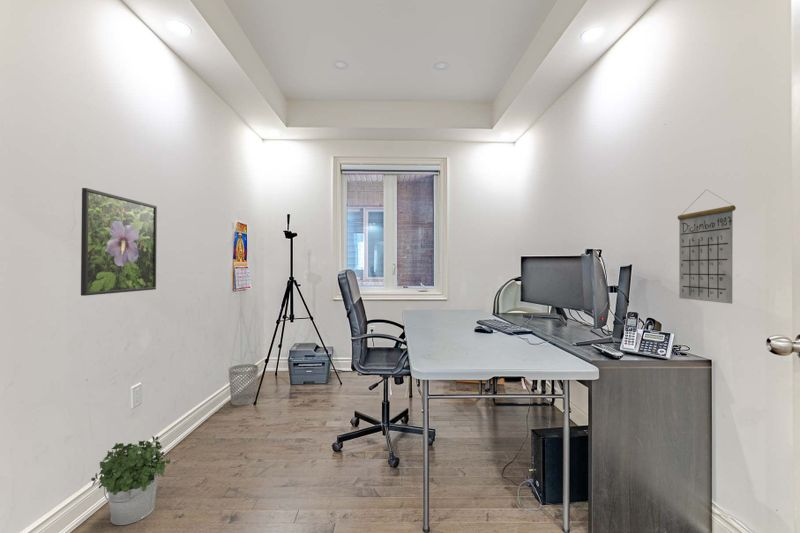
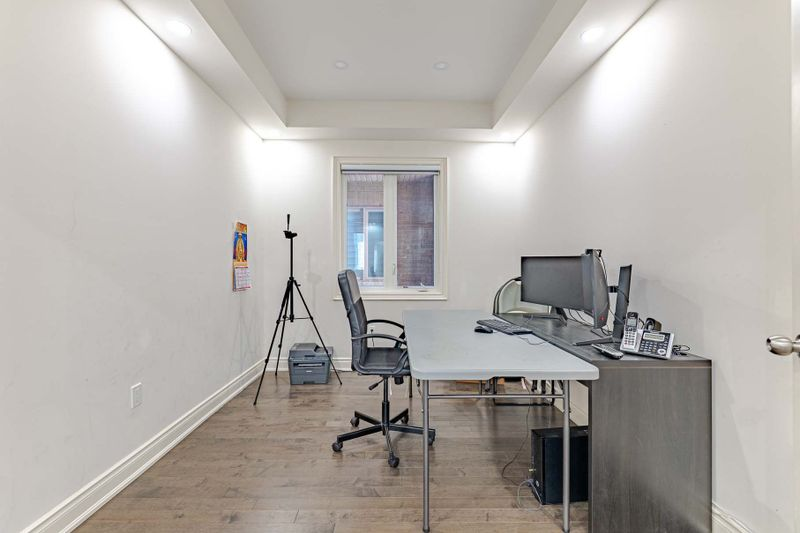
- potted plant (133, 478)
- wastebasket (243, 385)
- calendar (704, 245)
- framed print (123, 245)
